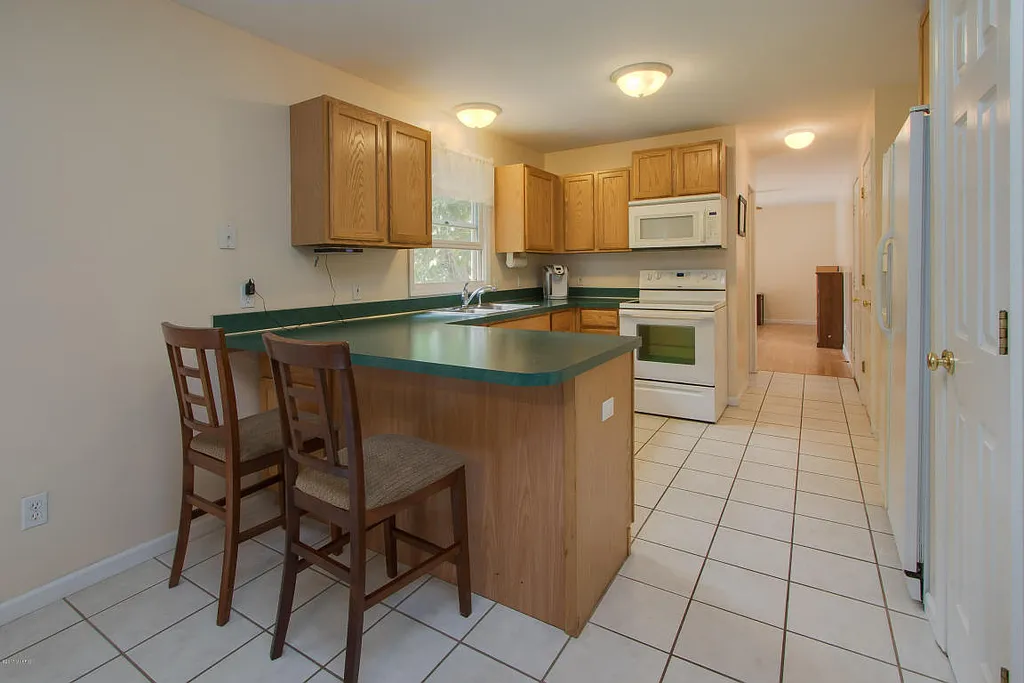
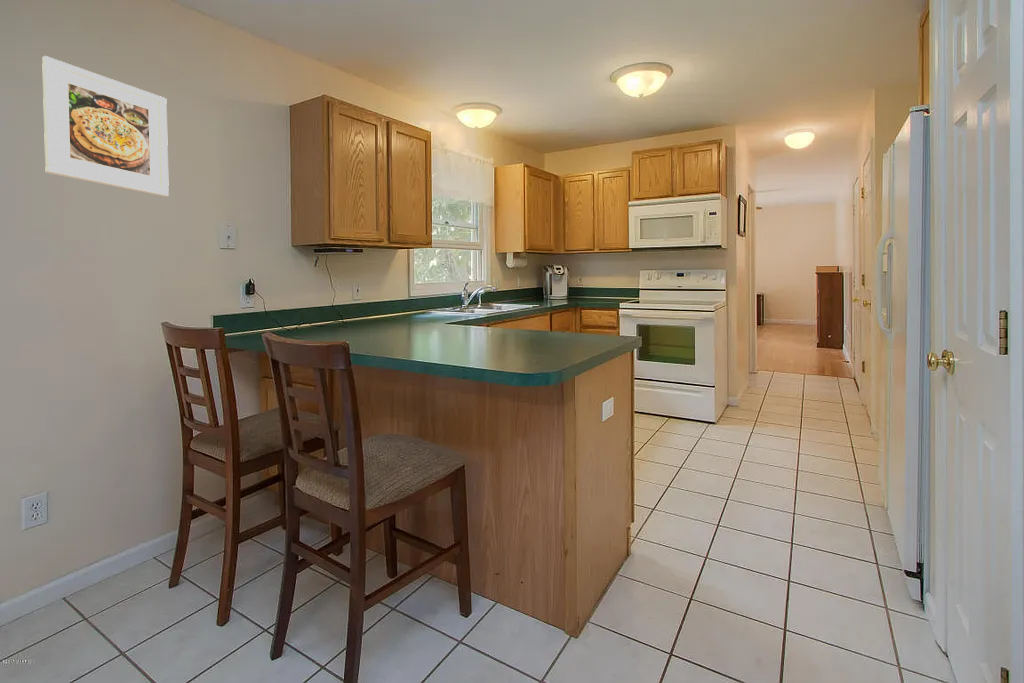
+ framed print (110, 132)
